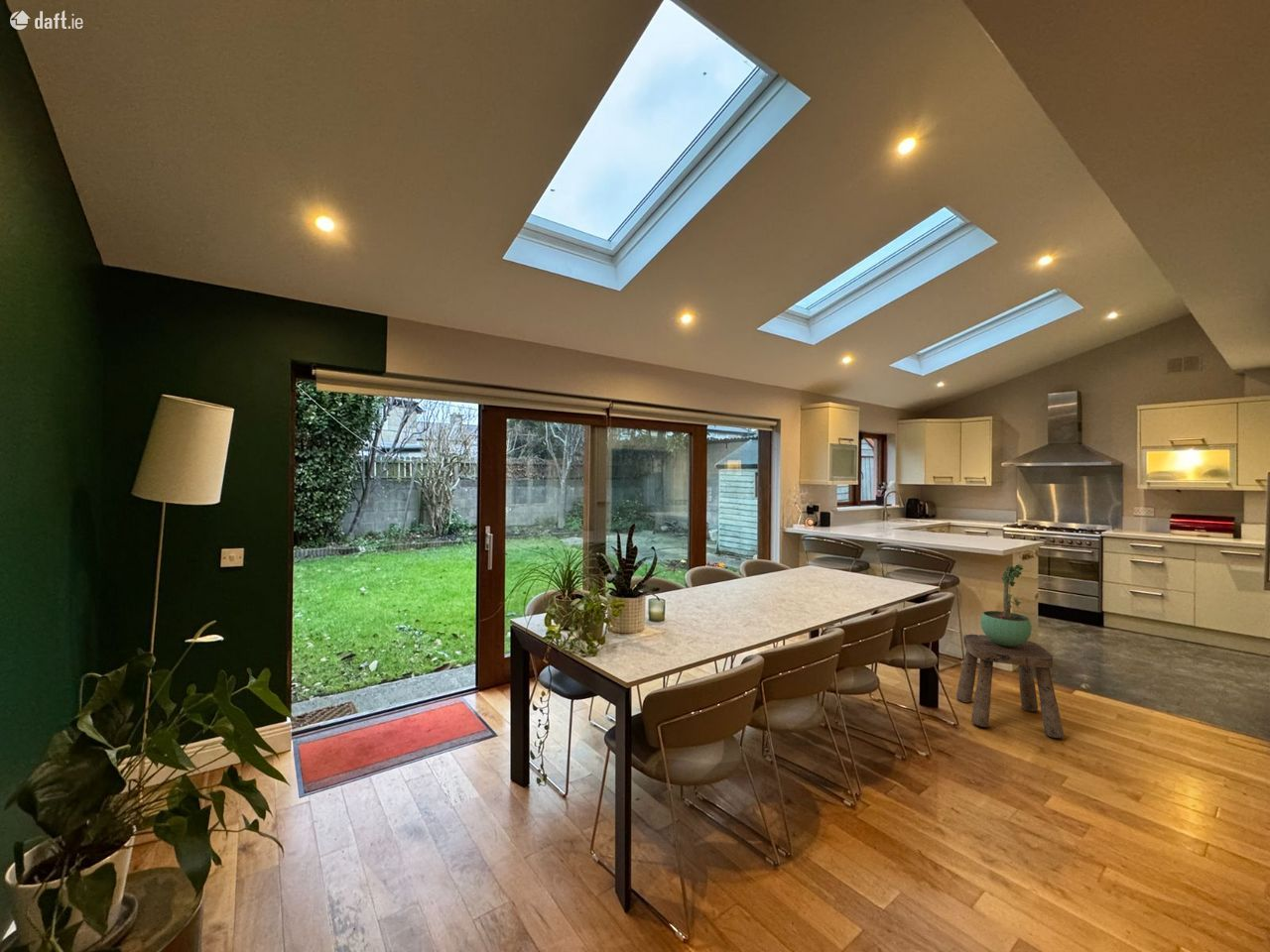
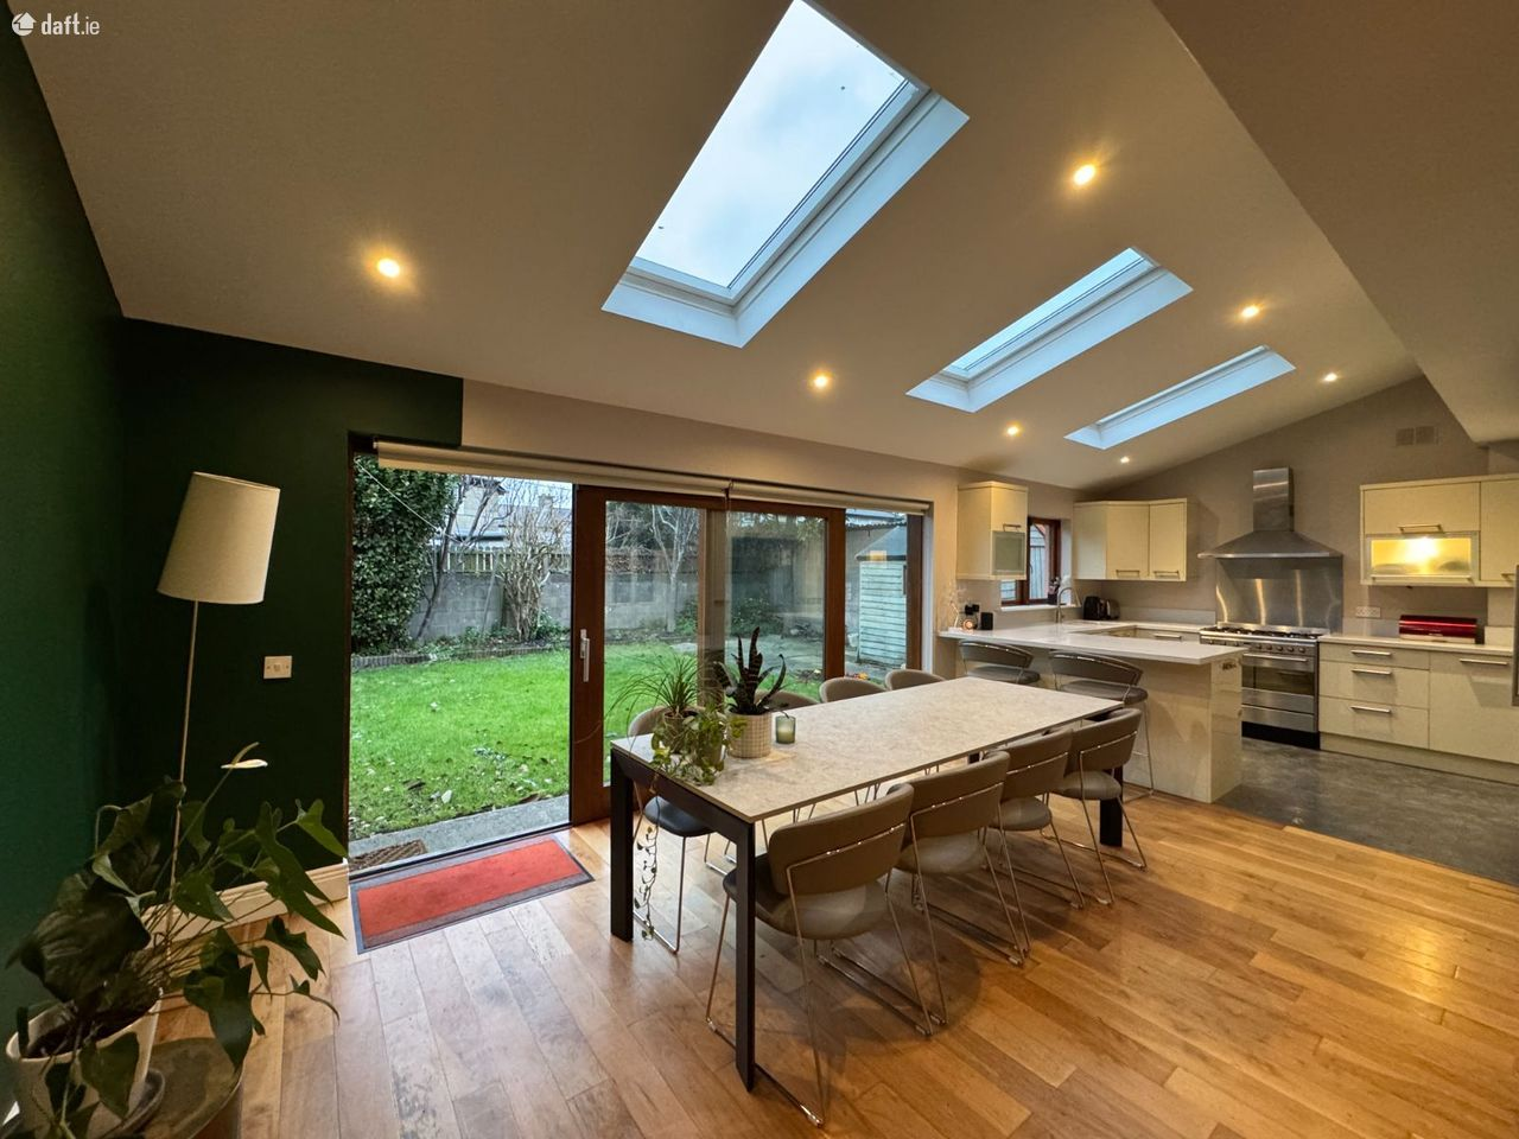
- stool (1019, 679)
- potted plant (1005, 604)
